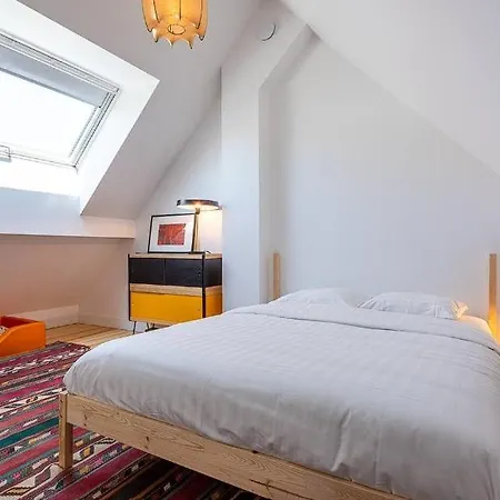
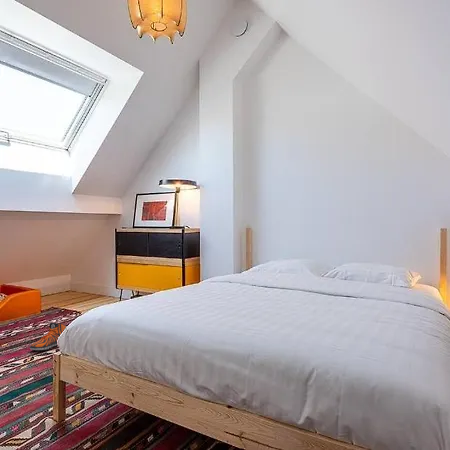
+ sneaker (48, 335)
